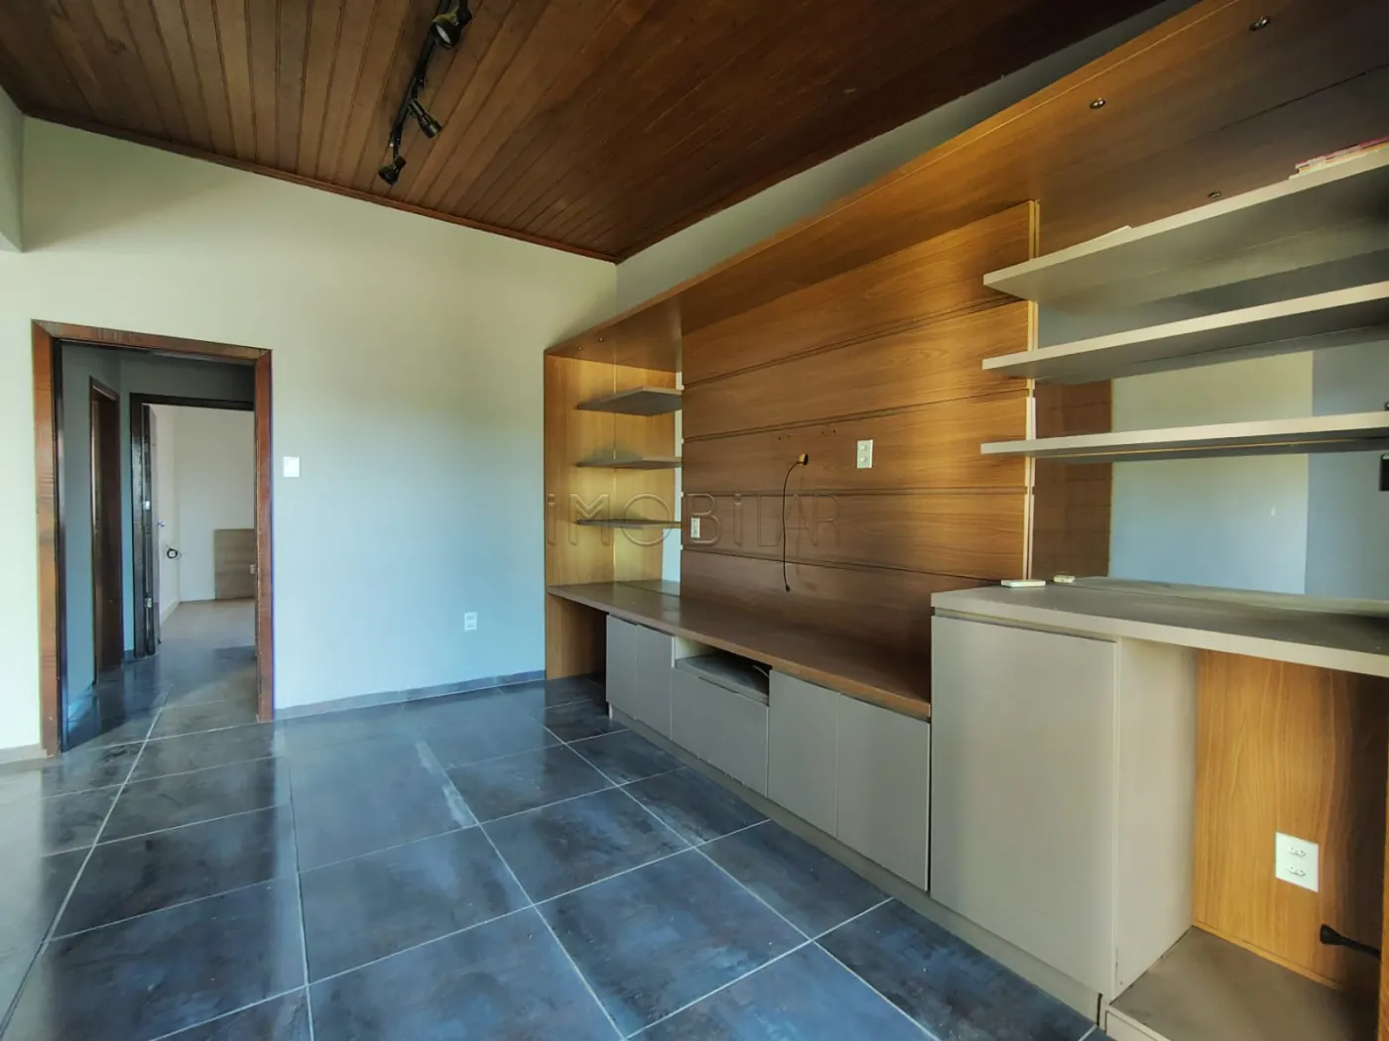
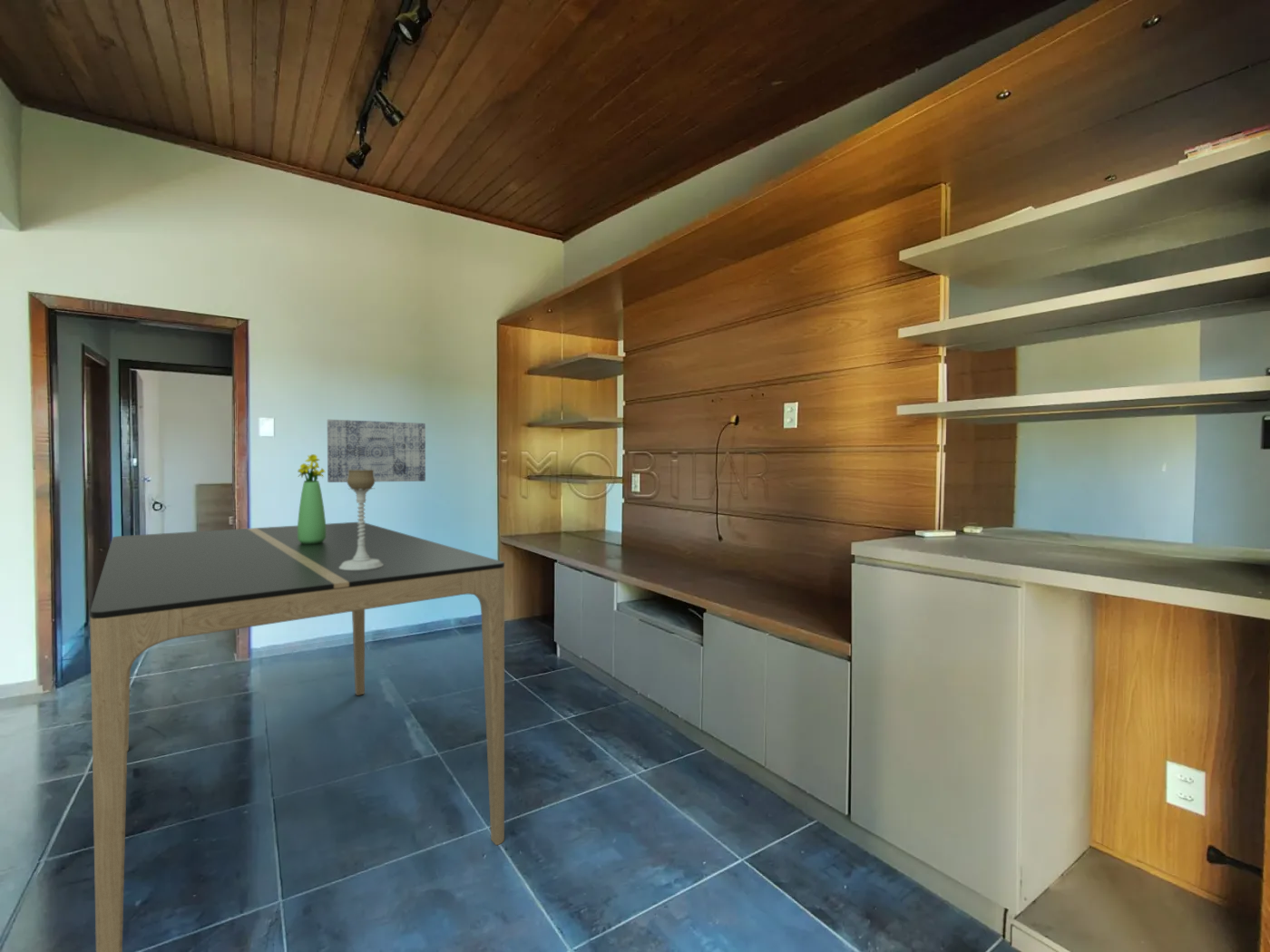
+ wall art (378, 452)
+ bouquet (311, 498)
+ dining table (279, 622)
+ candle holder (361, 517)
